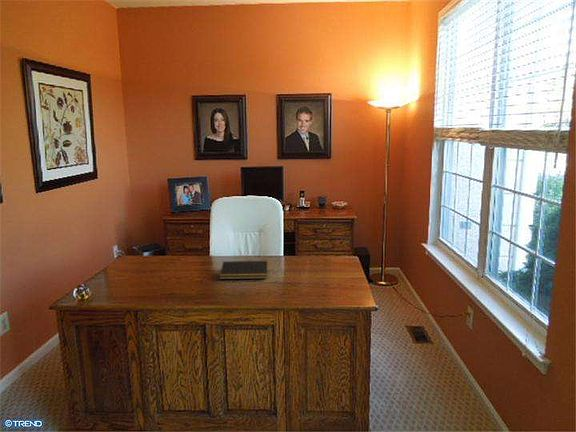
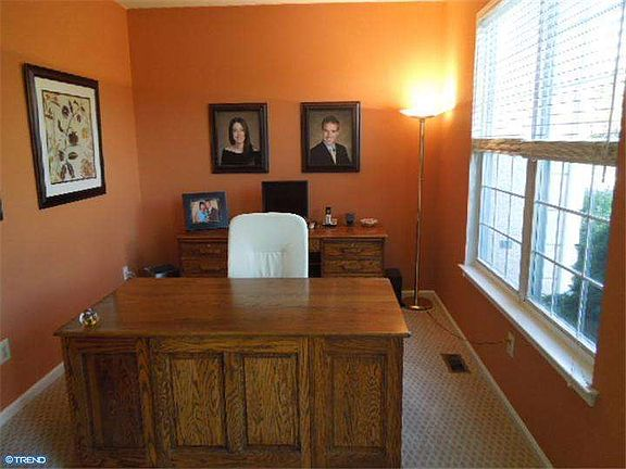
- notepad (244, 269)
